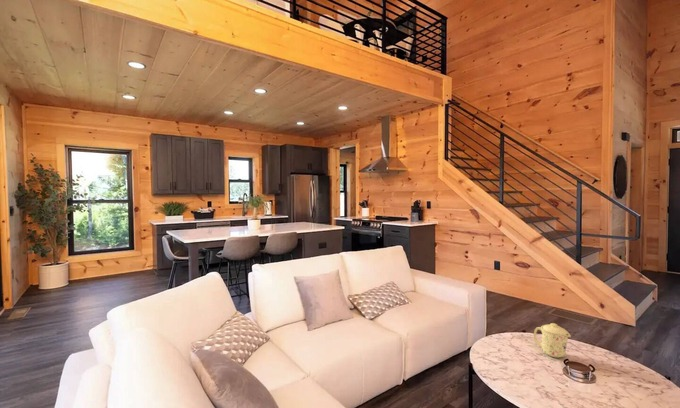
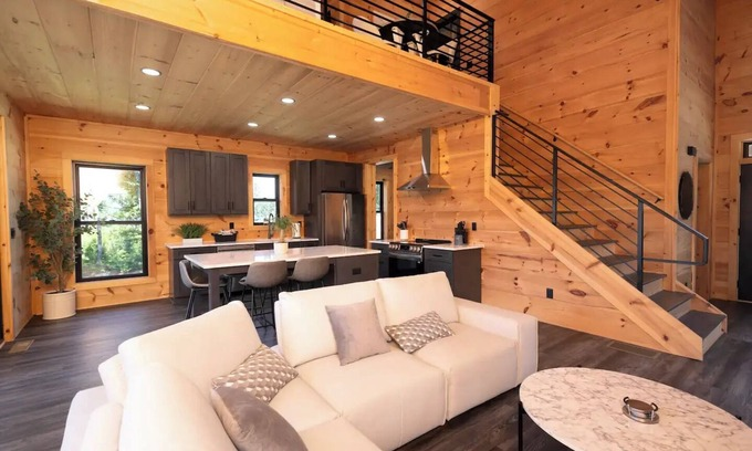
- mug (551, 338)
